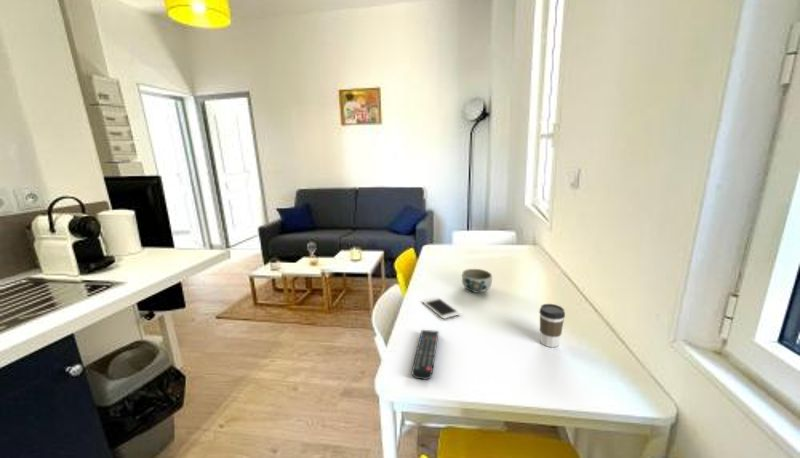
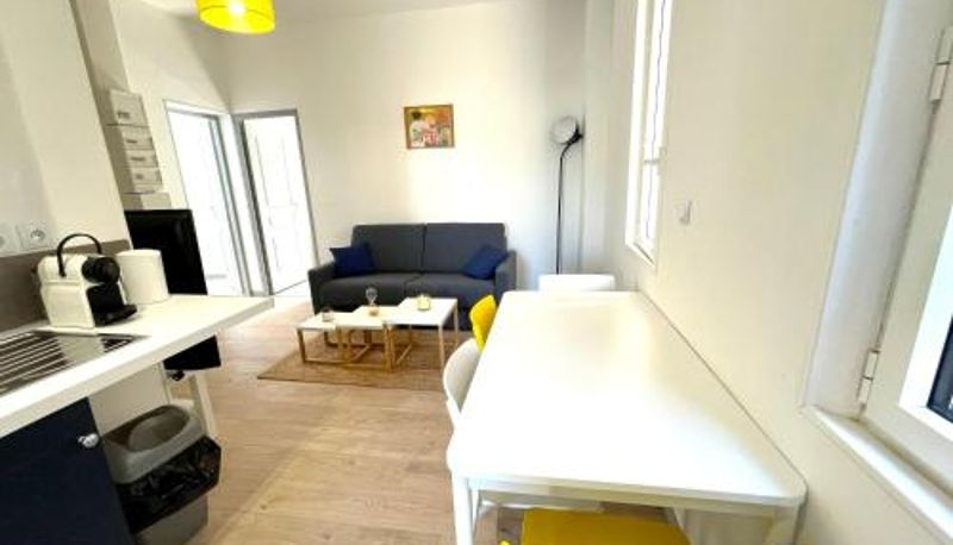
- remote control (426, 351)
- coffee cup (550, 325)
- bowl (476, 281)
- cell phone (440, 307)
